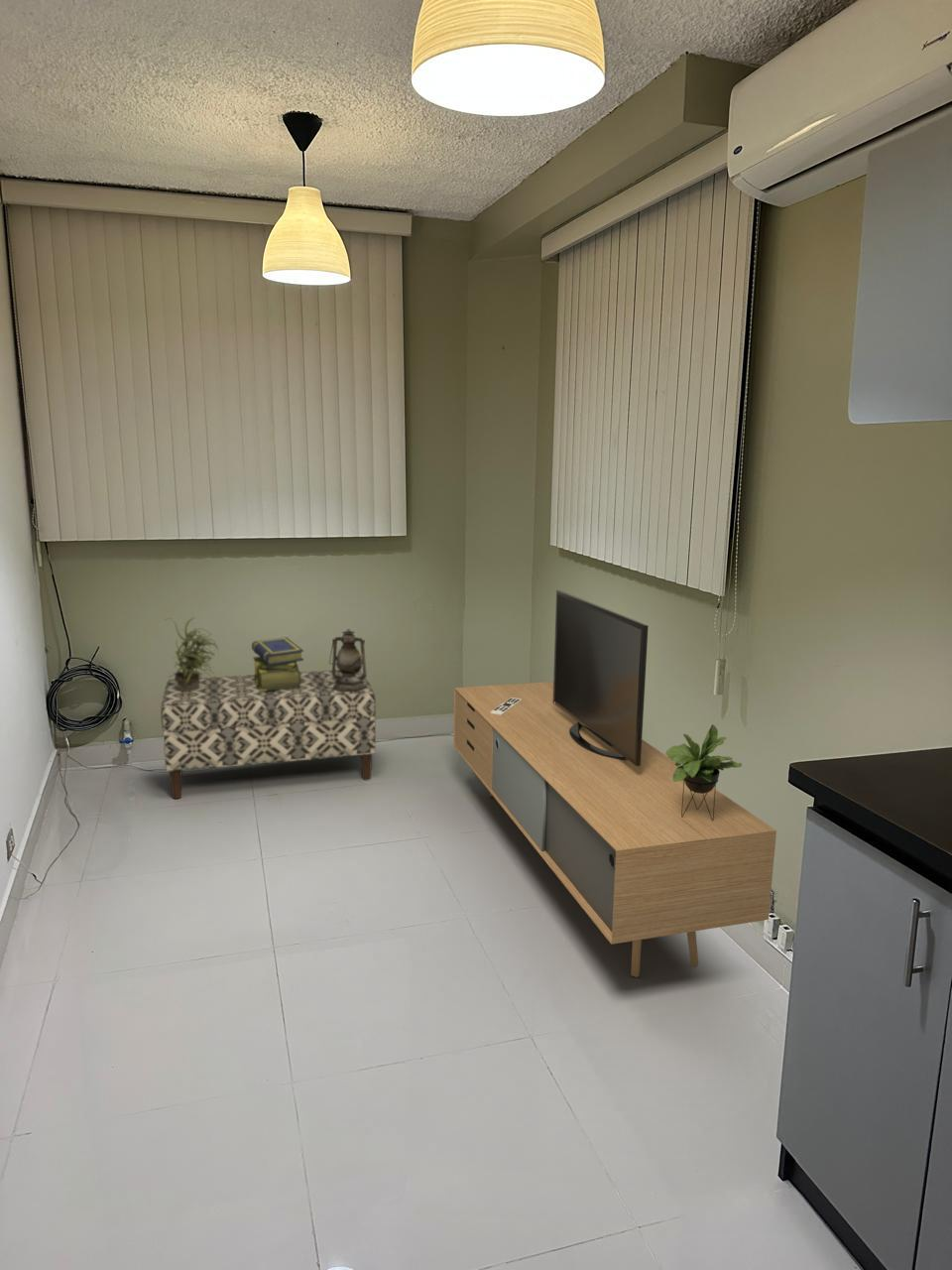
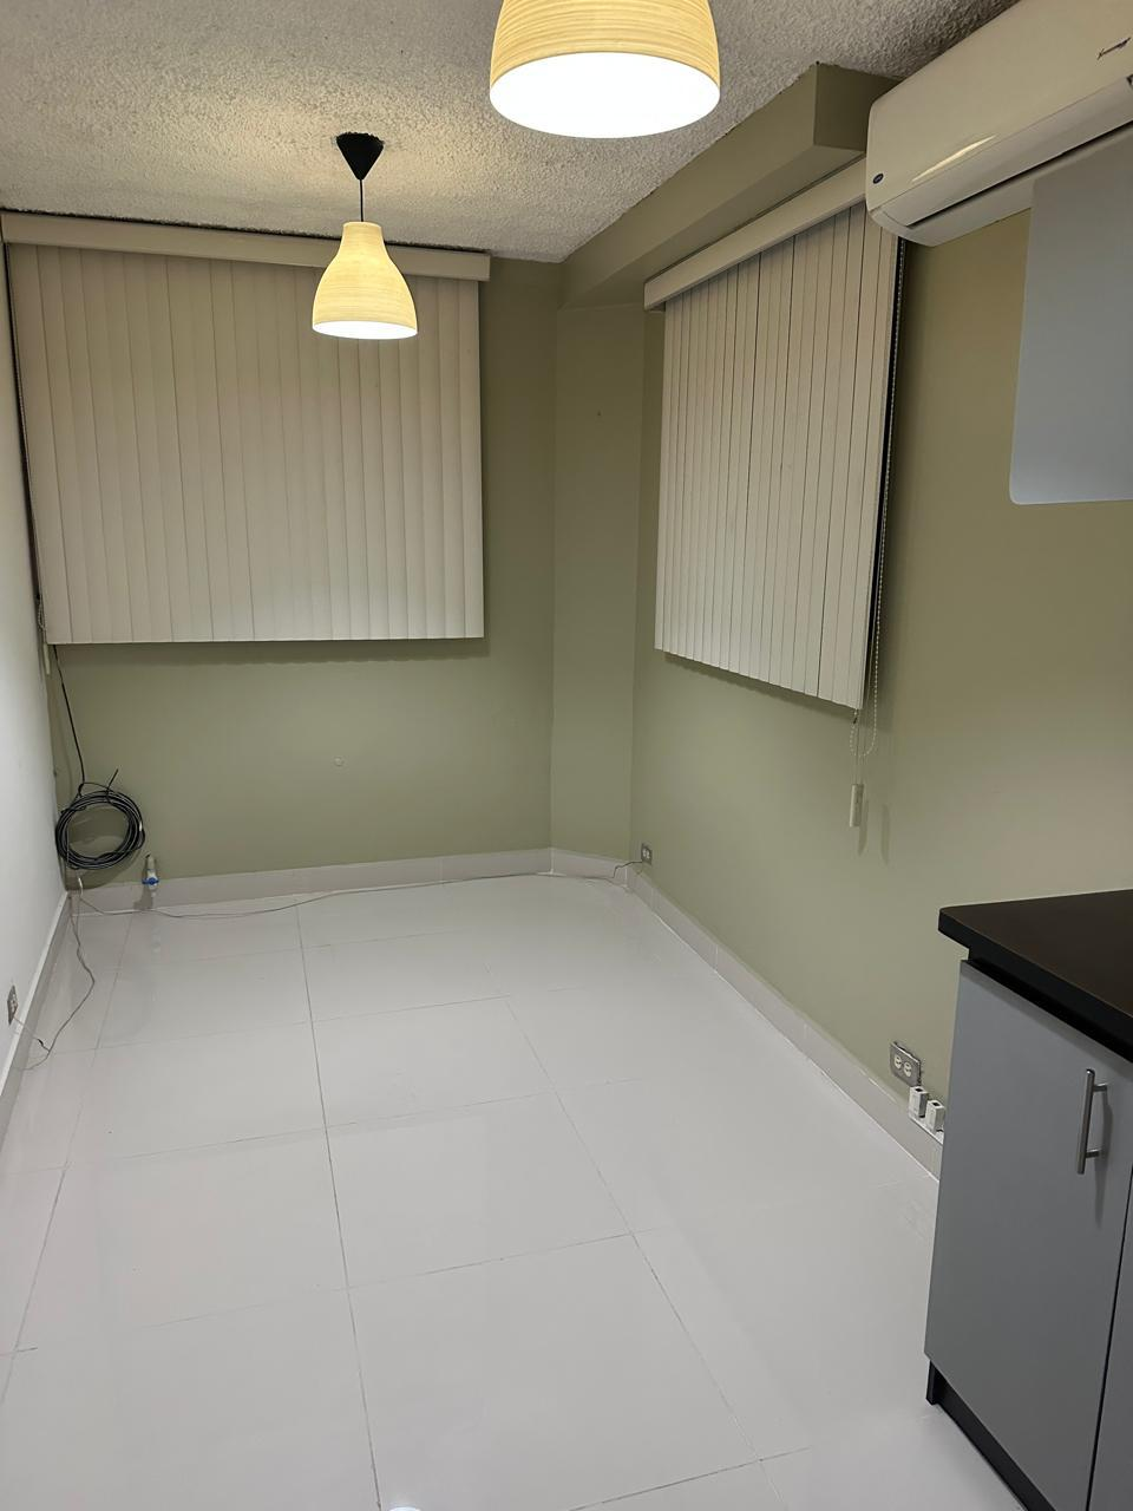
- bench (270, 730)
- media console (582, 738)
- potted plant (192, 653)
- lantern (348, 658)
- stack of books (278, 663)
